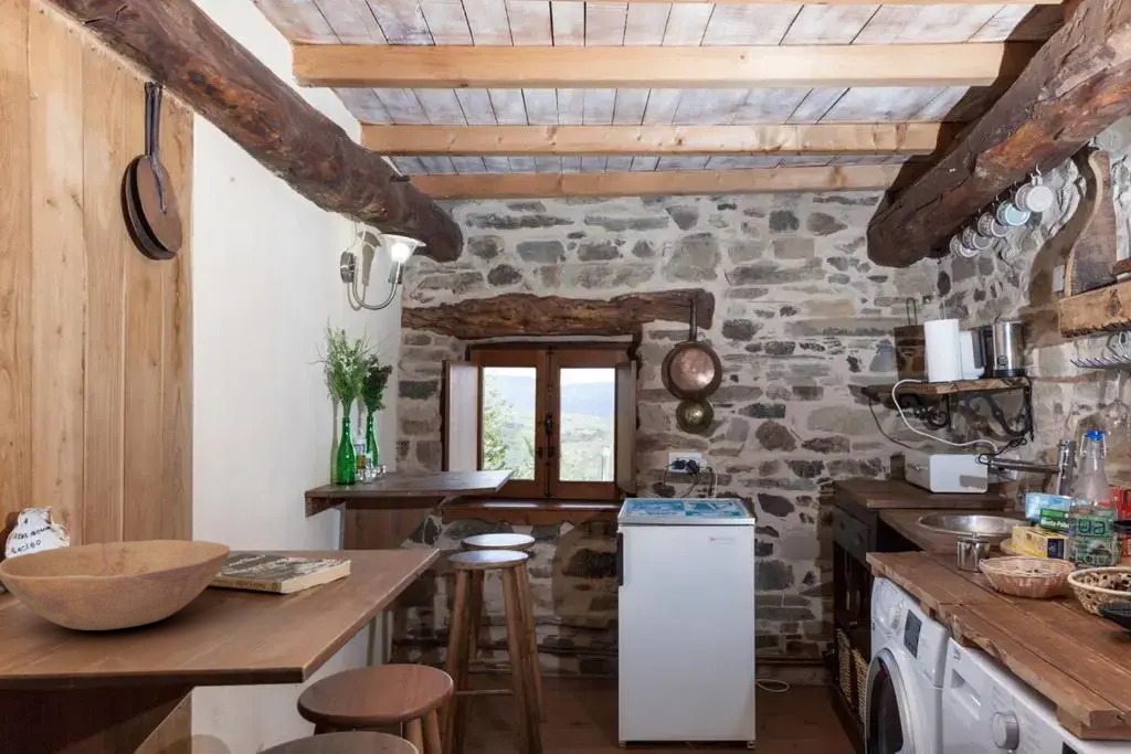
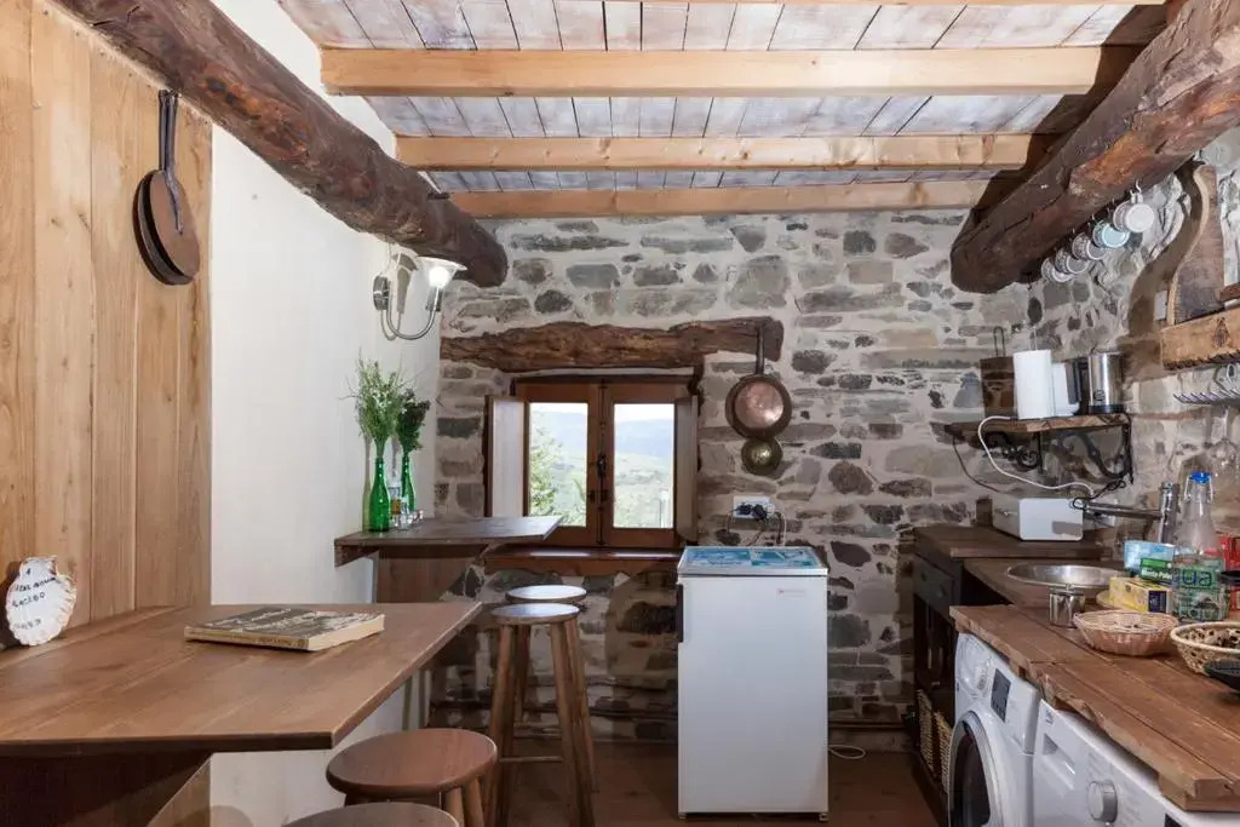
- bowl (119, 588)
